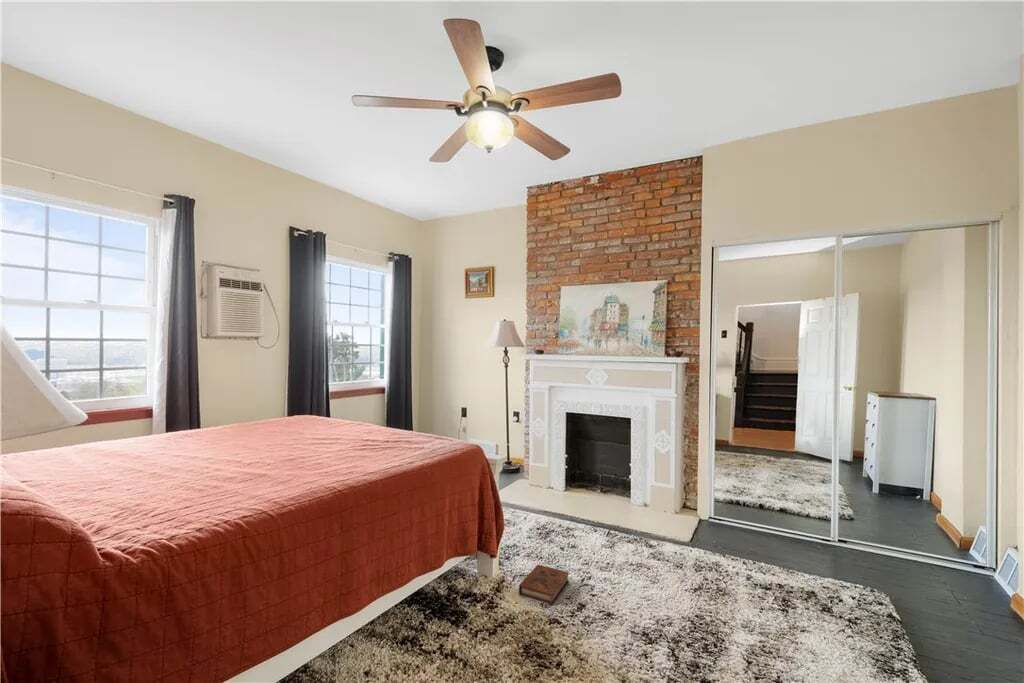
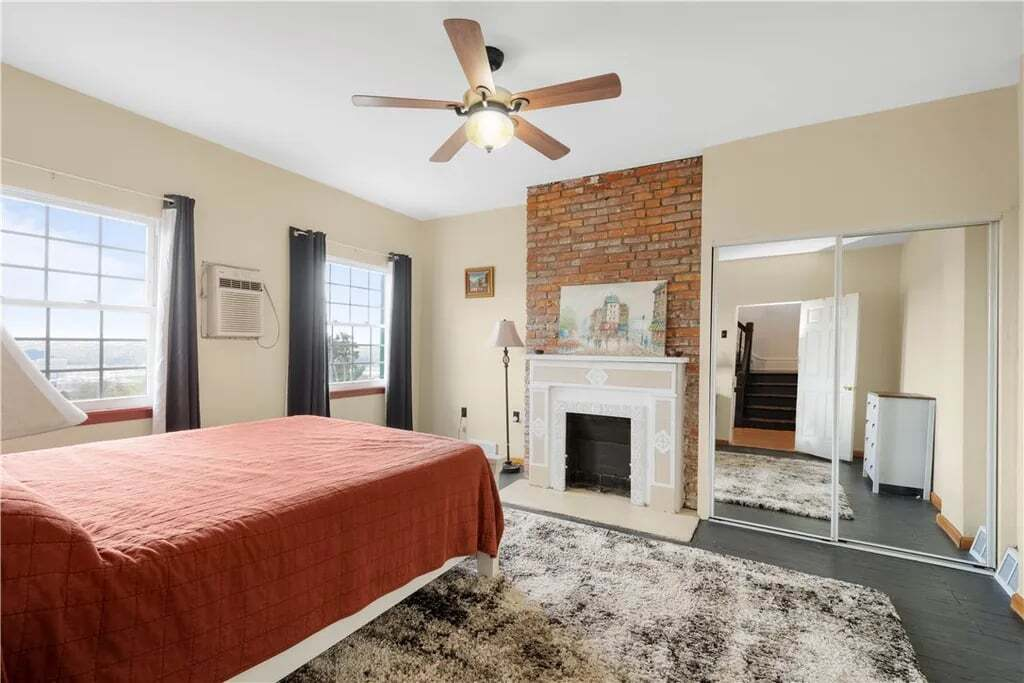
- book (544, 583)
